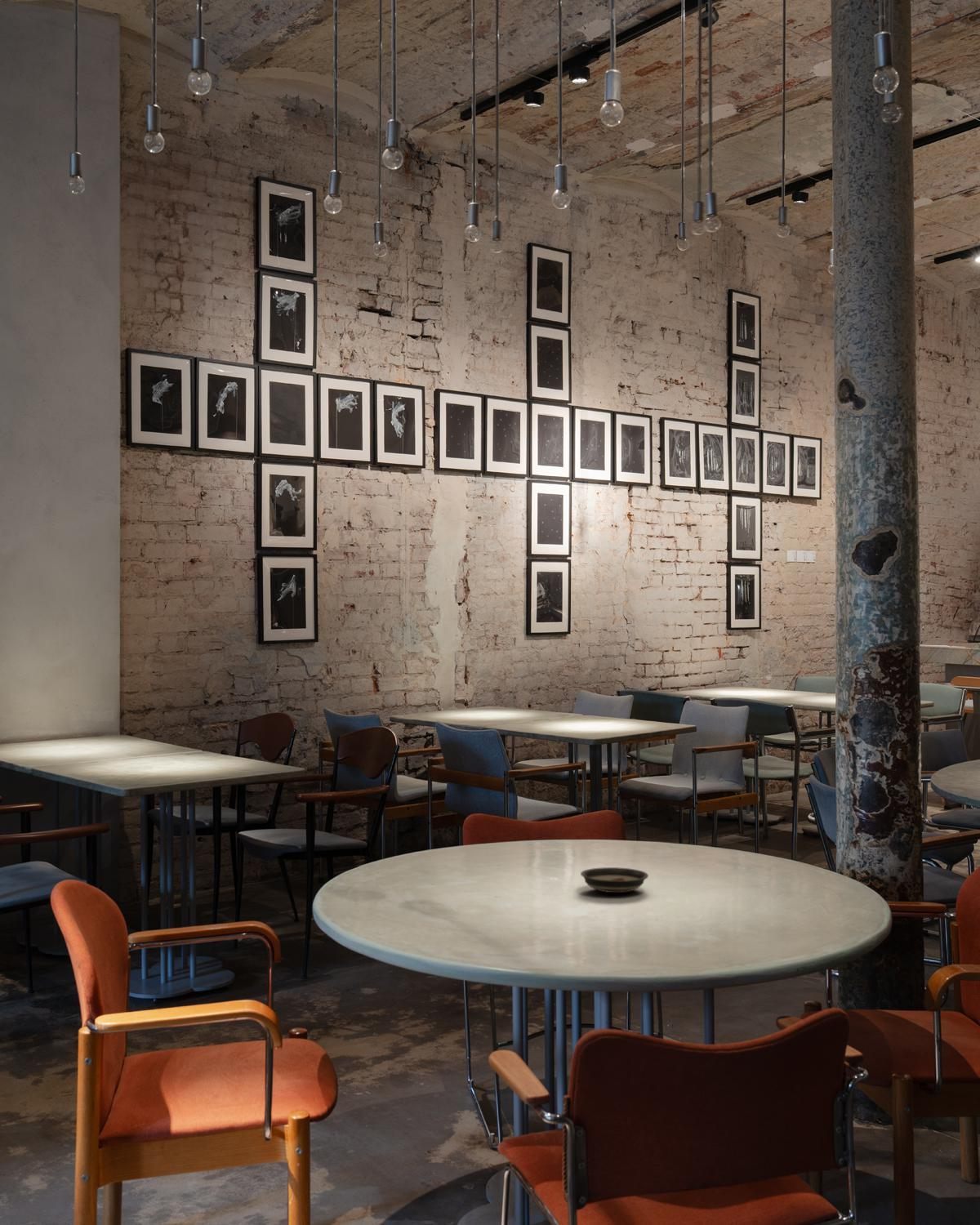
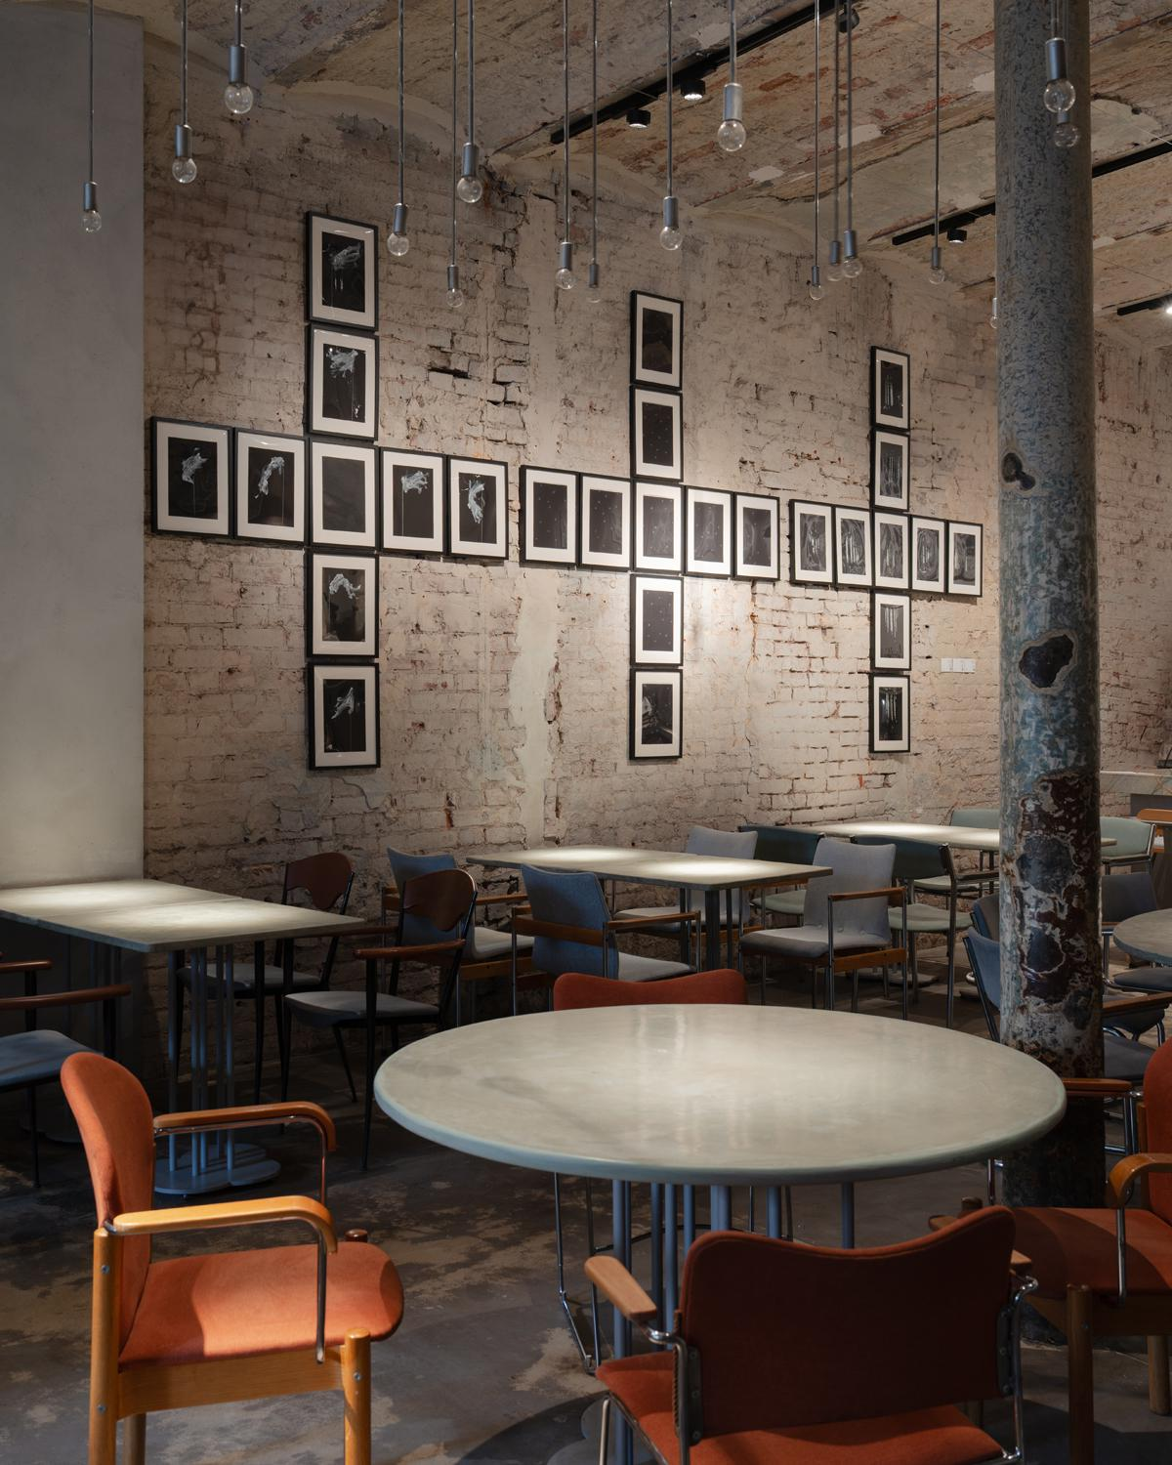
- saucer (614, 881)
